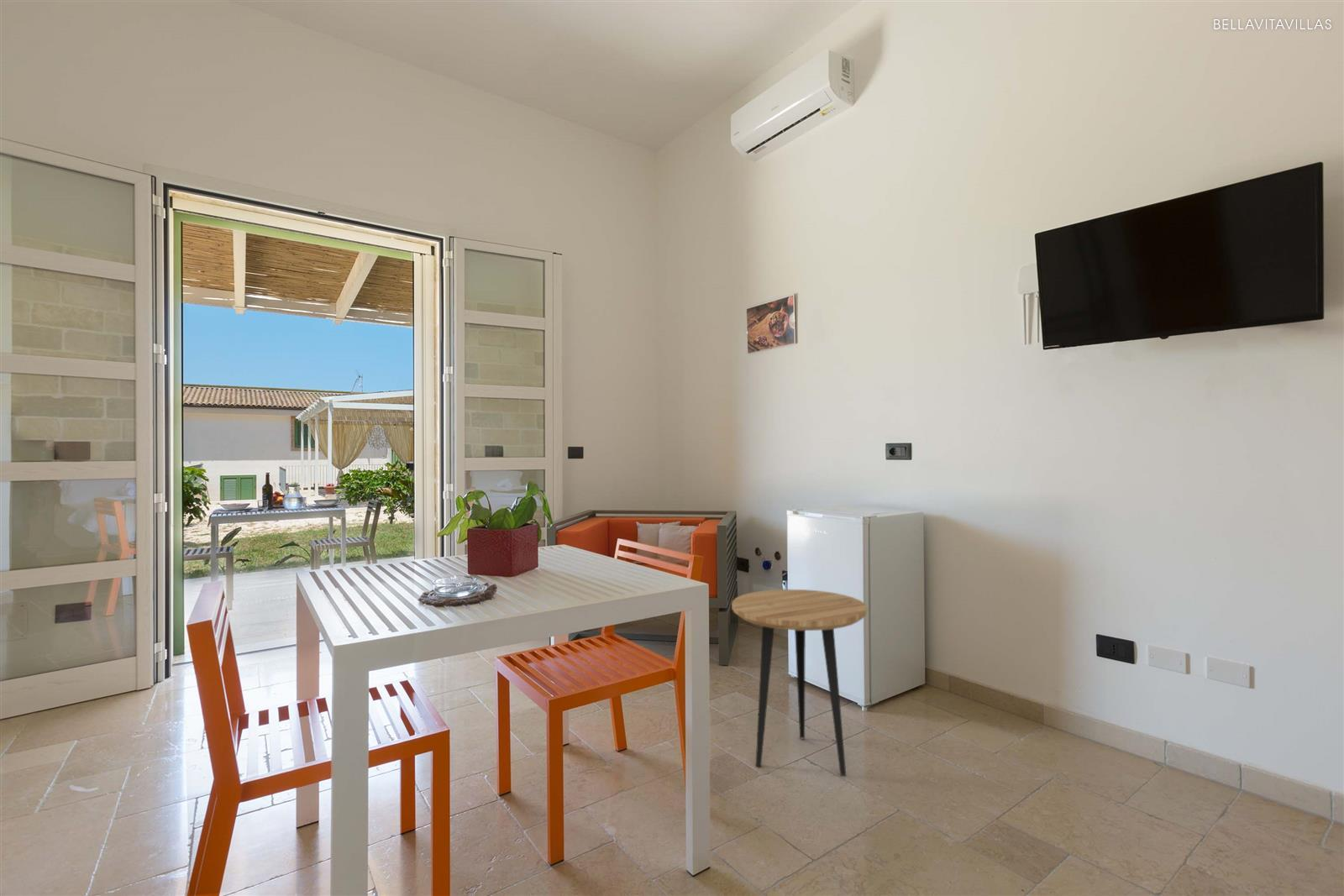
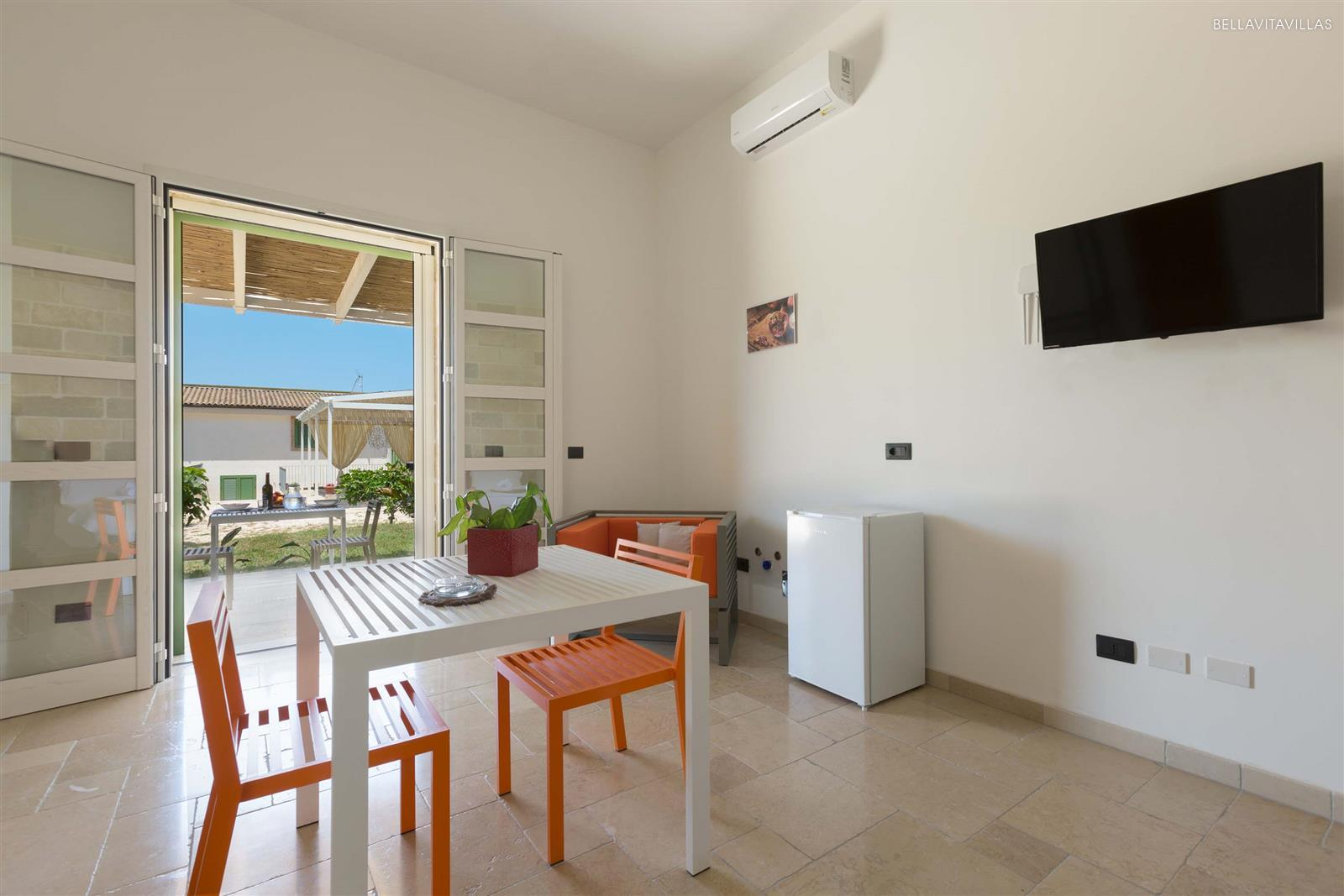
- side table (799, 681)
